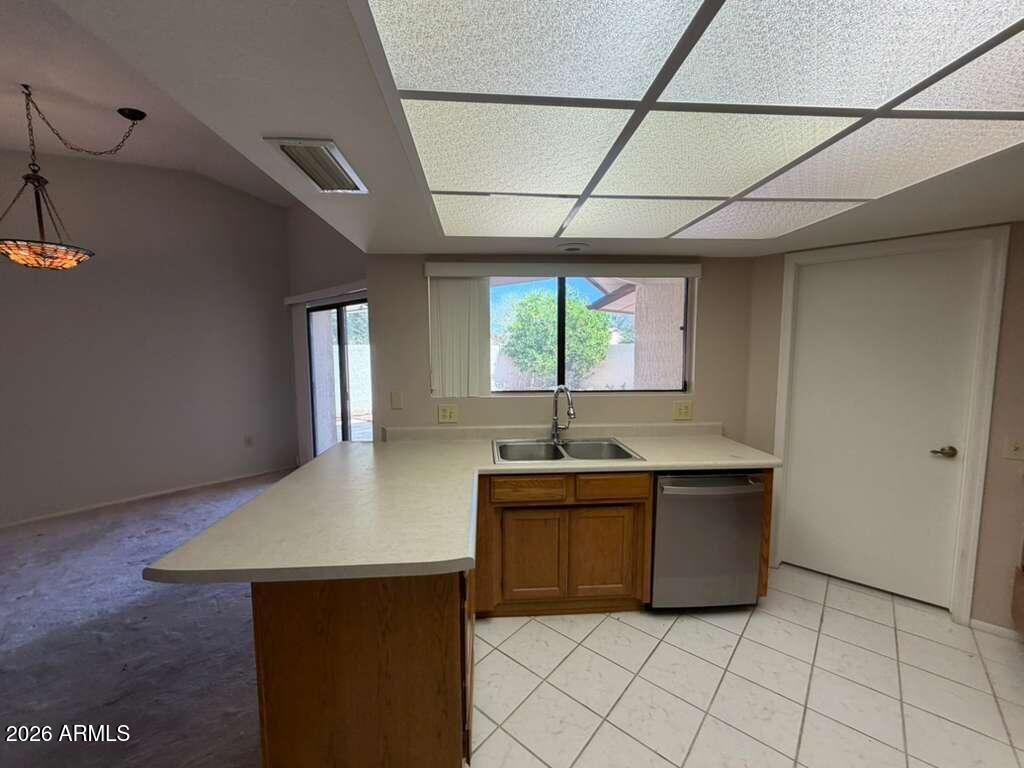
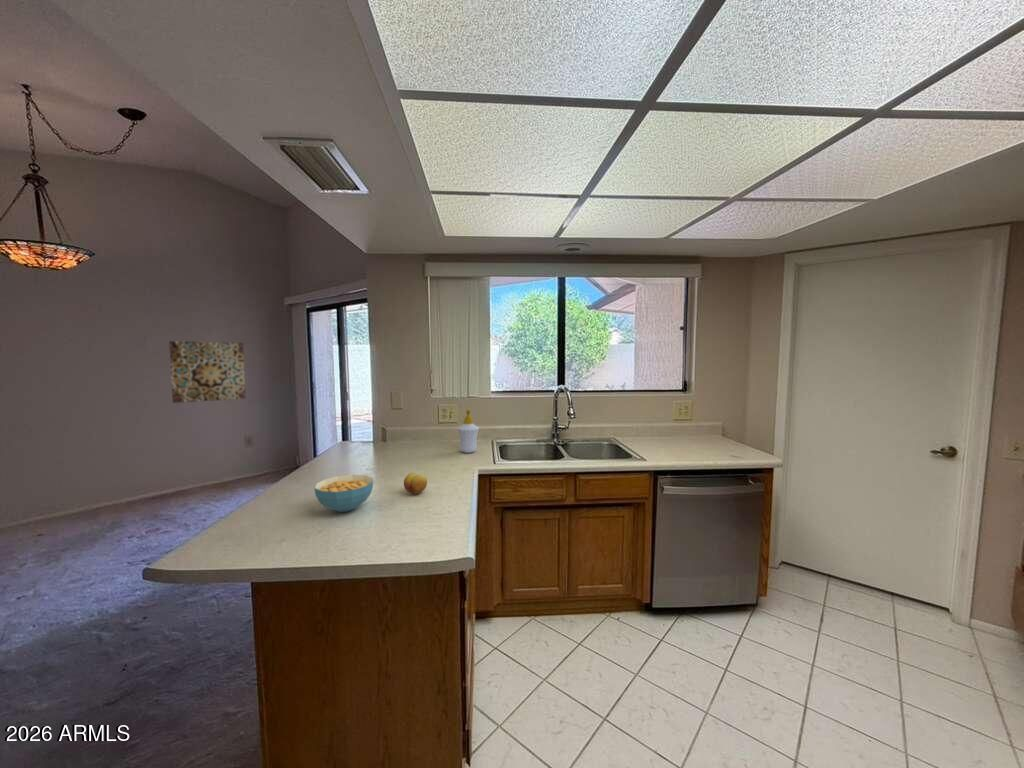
+ wall art (209, 371)
+ cereal bowl (345, 495)
+ fruit (415, 483)
+ soap bottle (468, 430)
